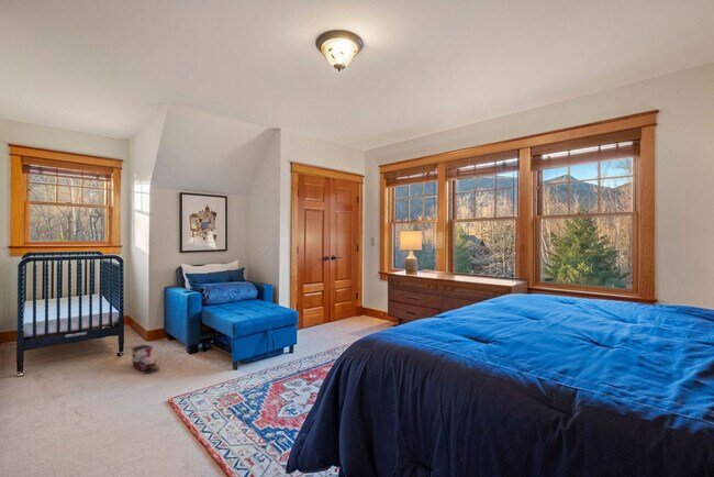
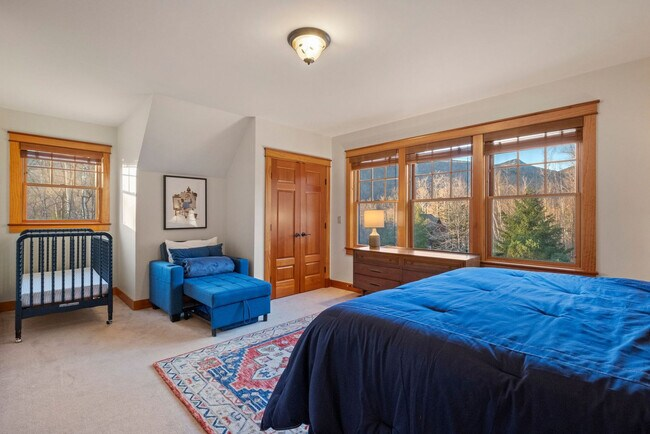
- toy train (144, 357)
